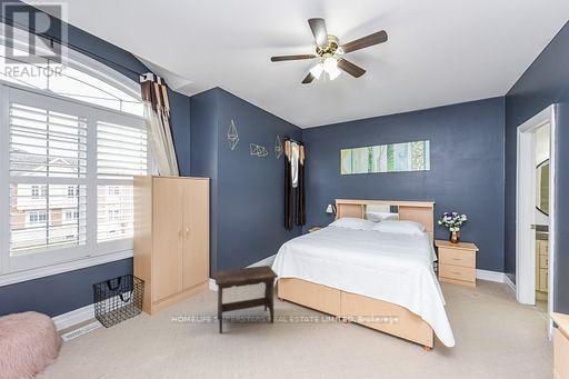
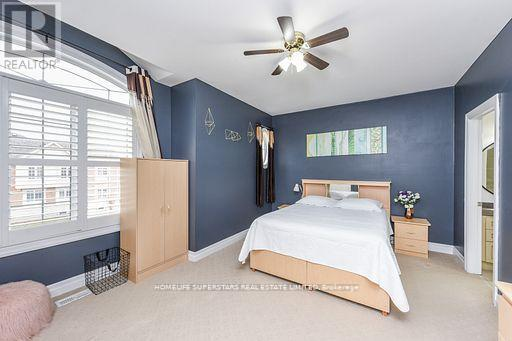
- footstool (244, 300)
